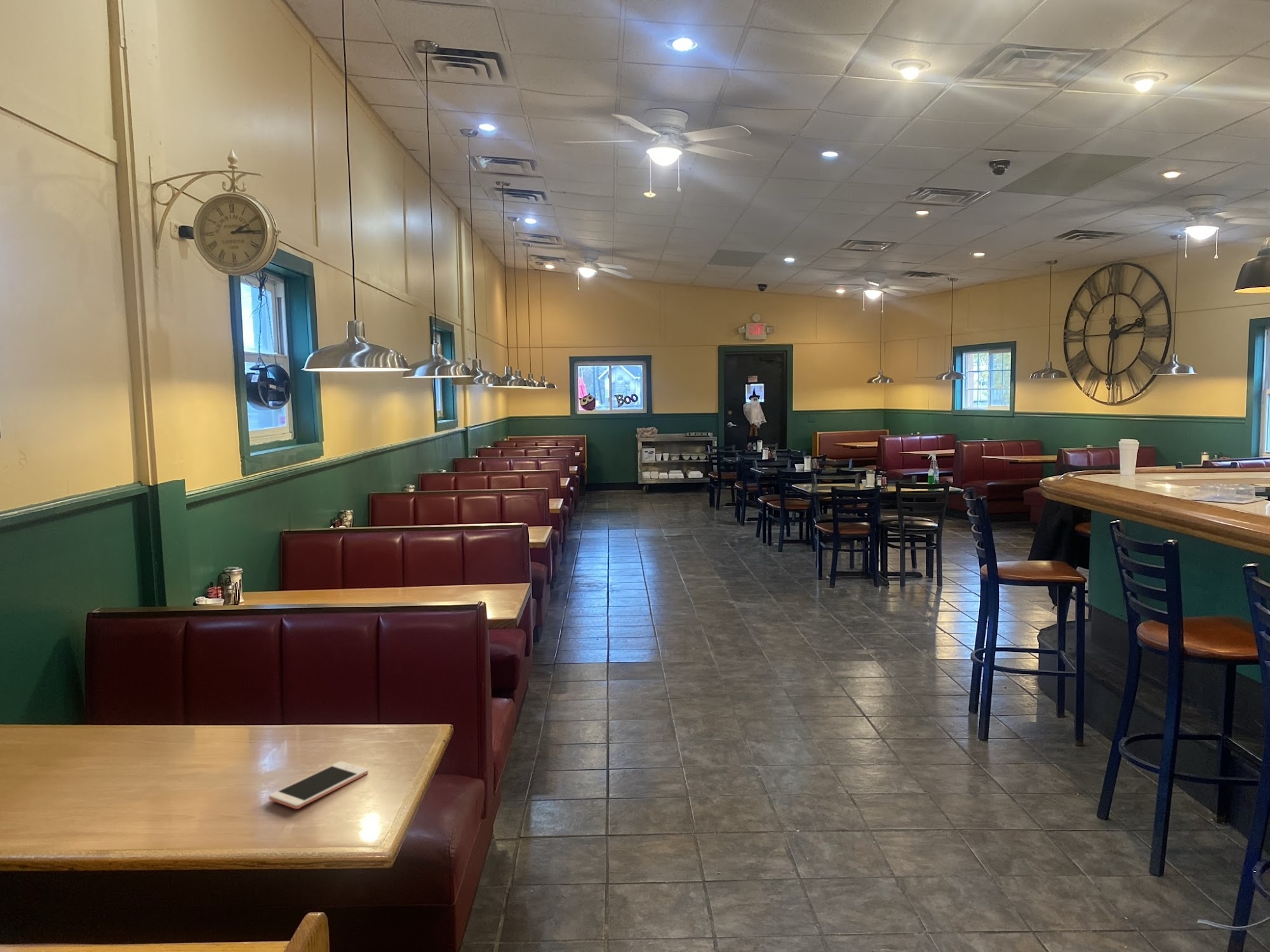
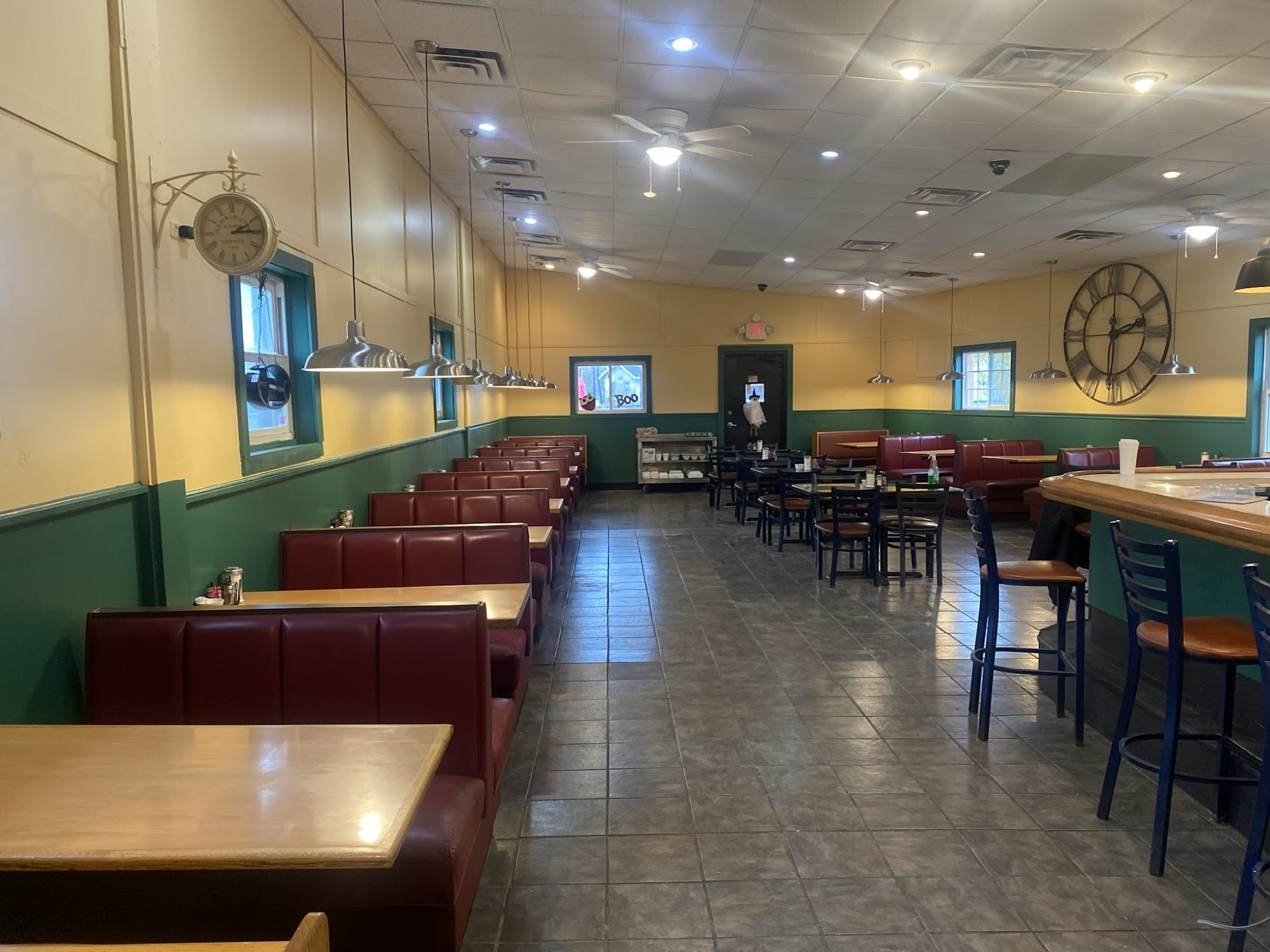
- cell phone (320, 784)
